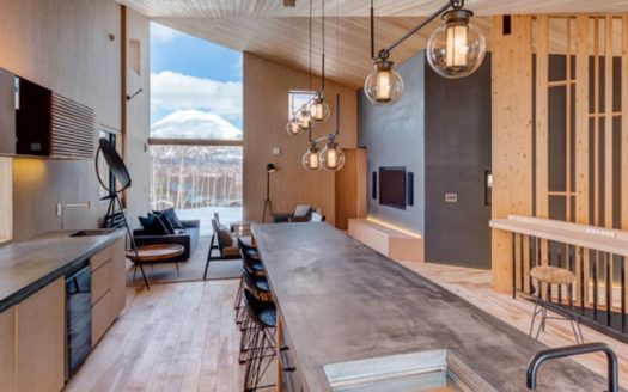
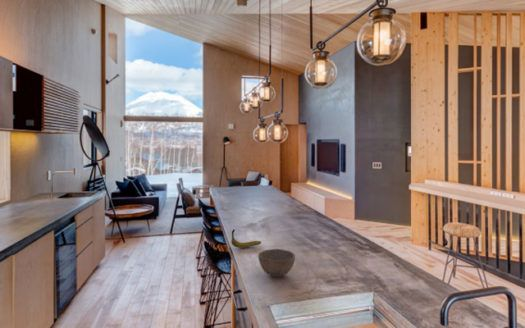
+ bowl (276, 264)
+ banana (246, 242)
